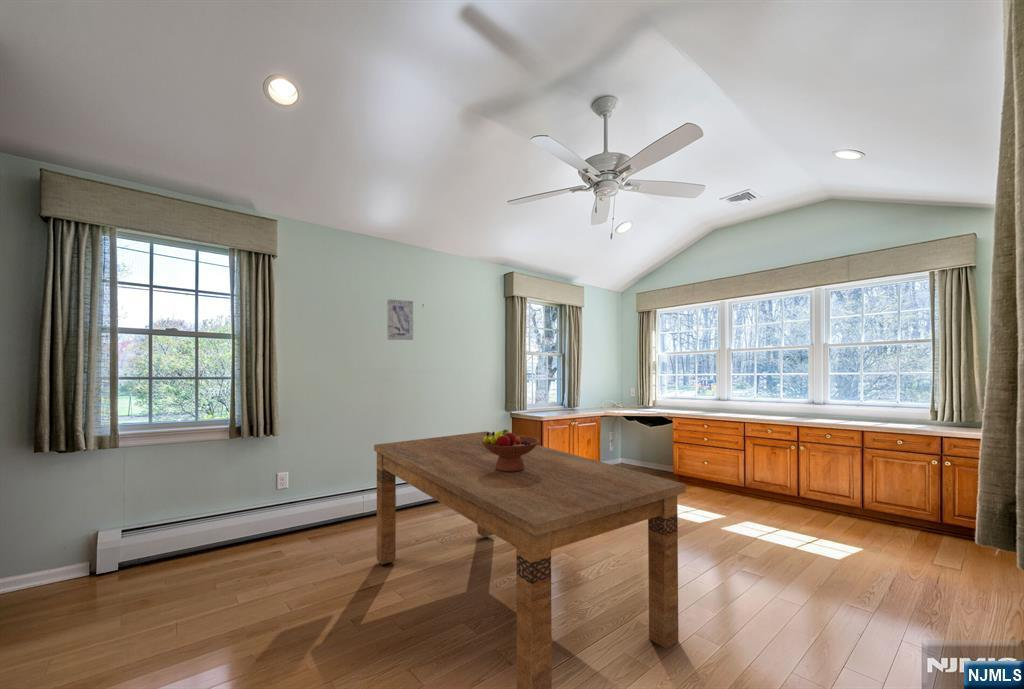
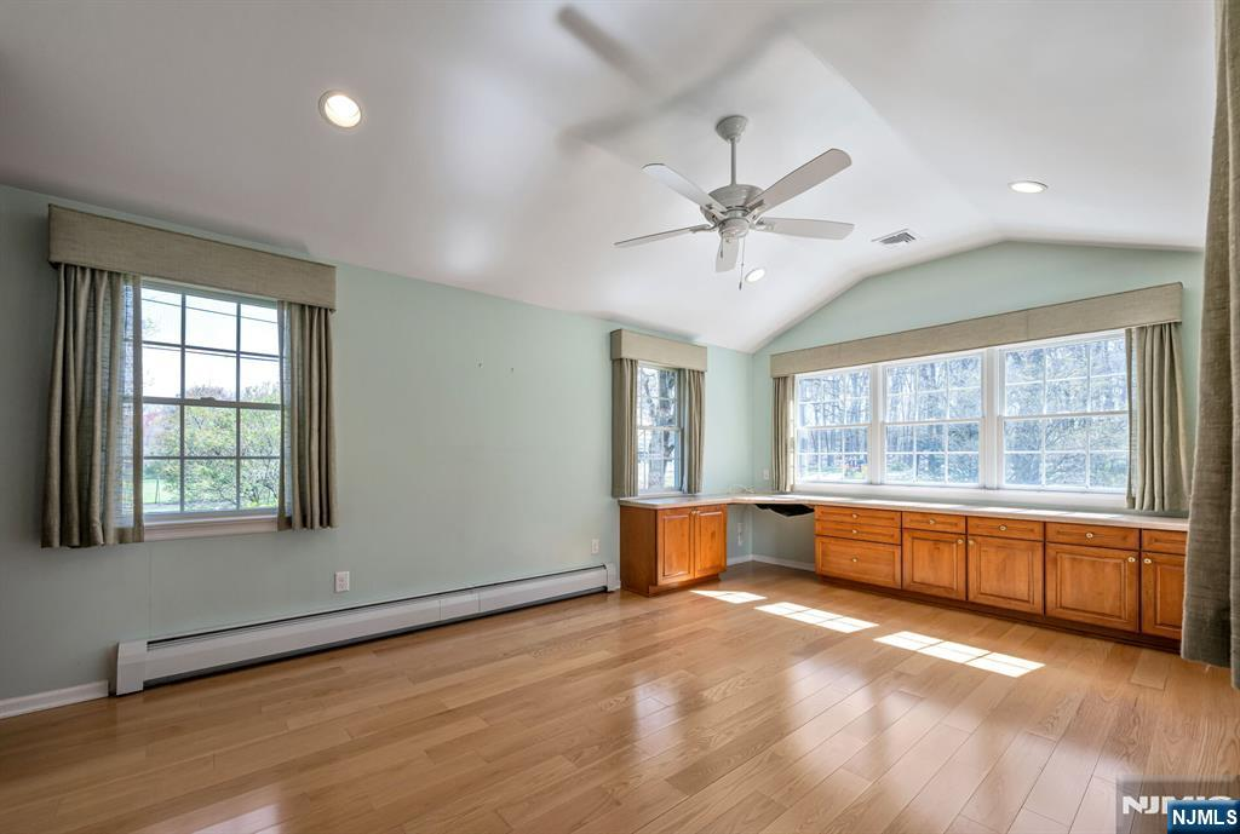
- fruit bowl (510, 448)
- wall art (400, 320)
- dining table (502, 527)
